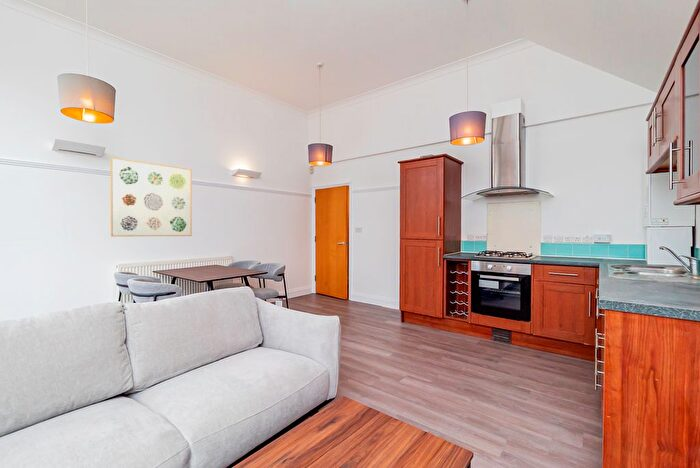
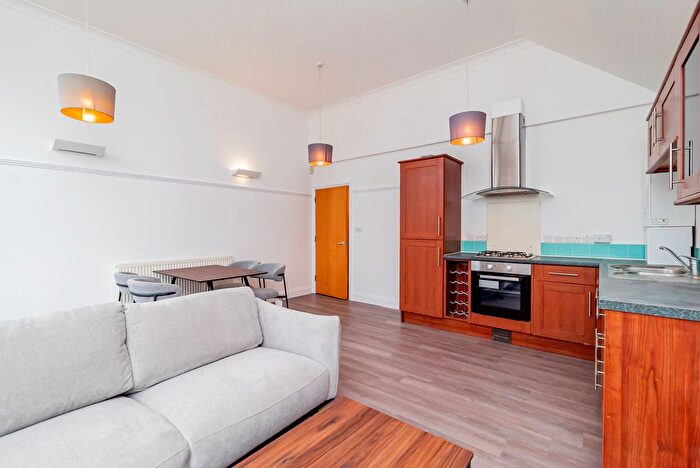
- wall art (154, 200)
